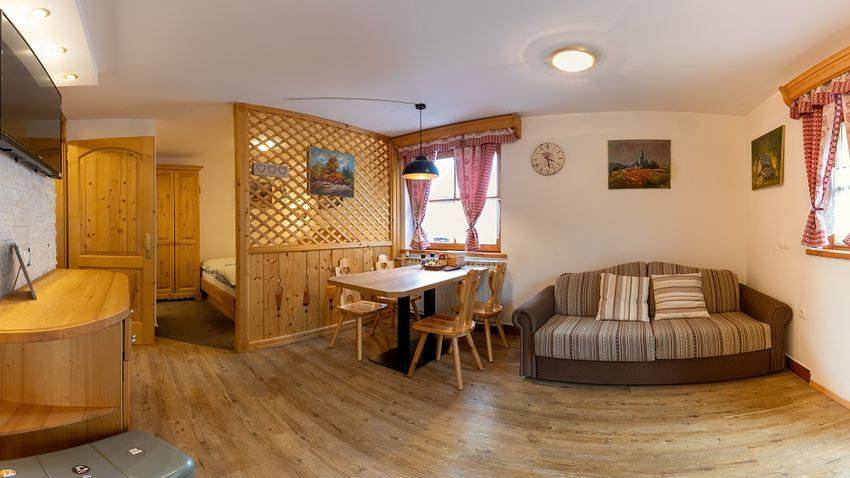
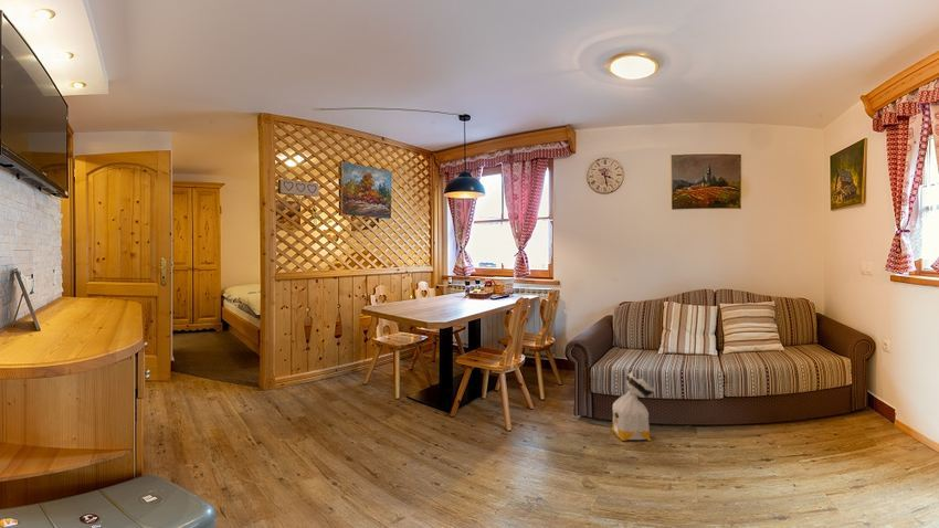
+ bag (631, 402)
